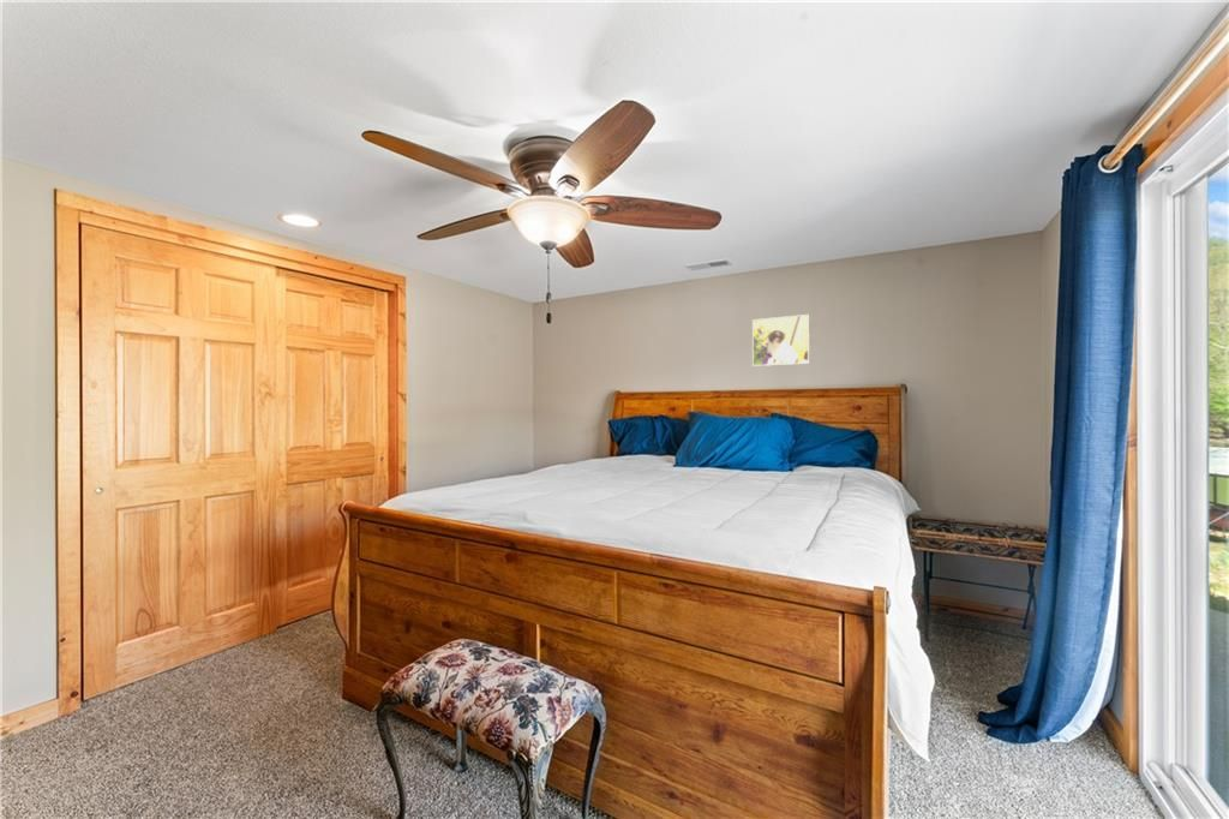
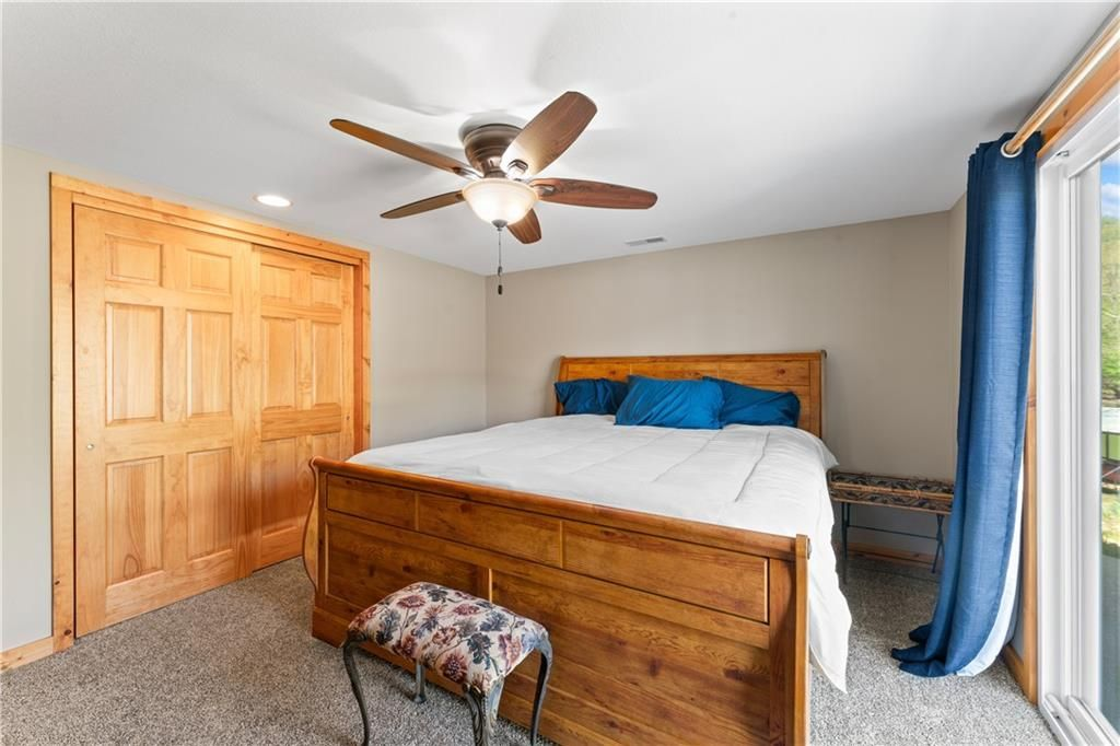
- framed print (780, 341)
